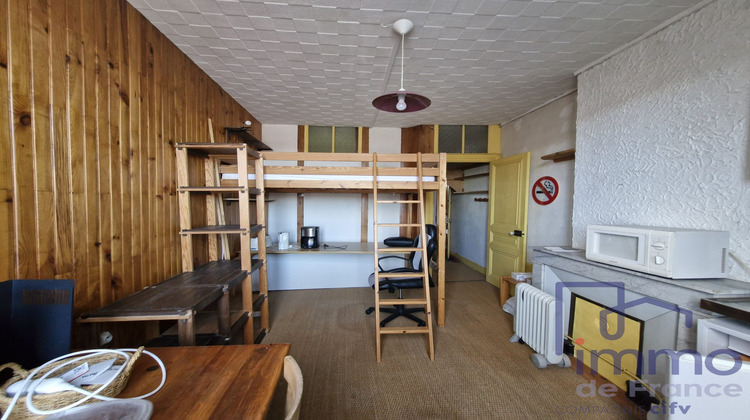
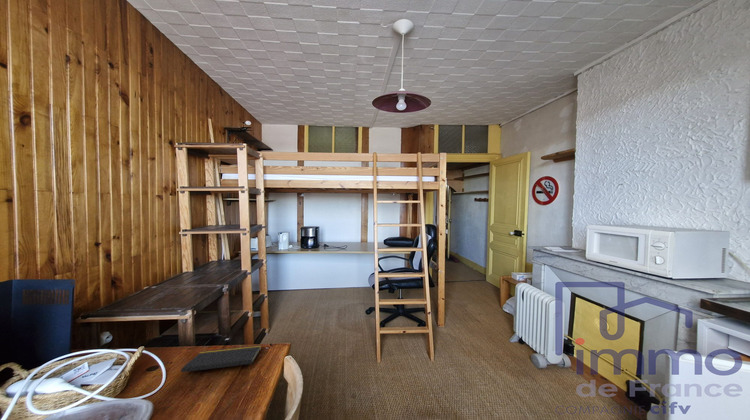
+ notepad (225, 357)
